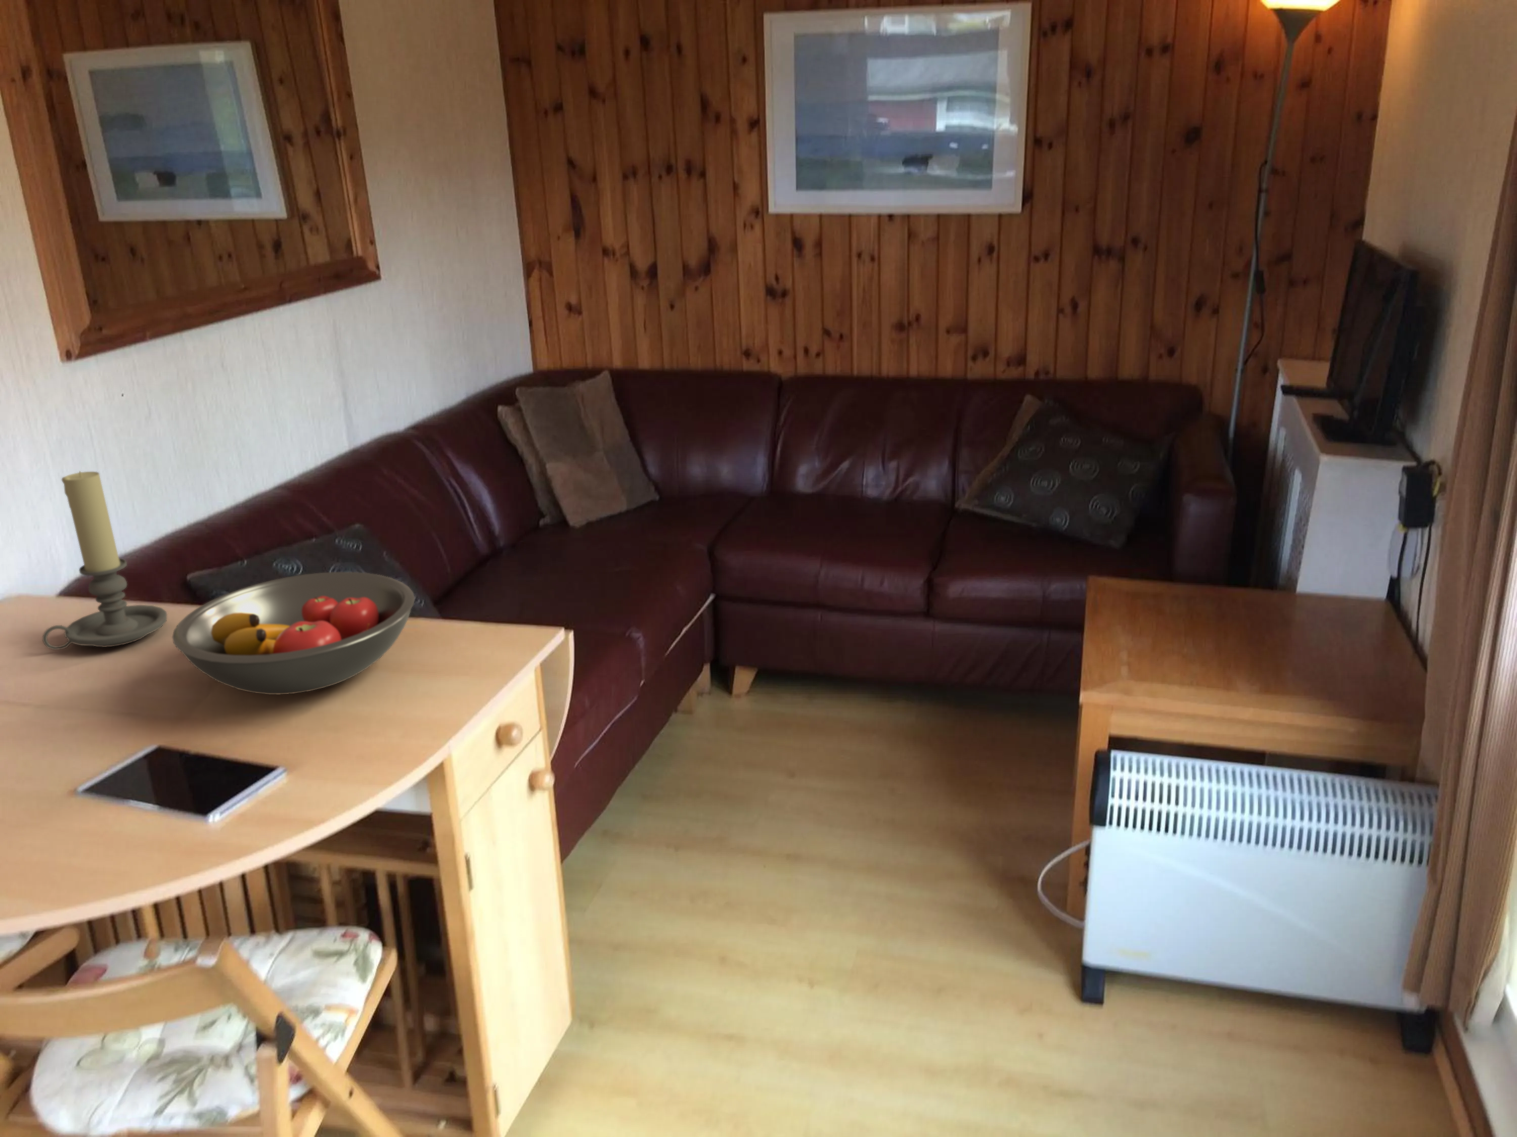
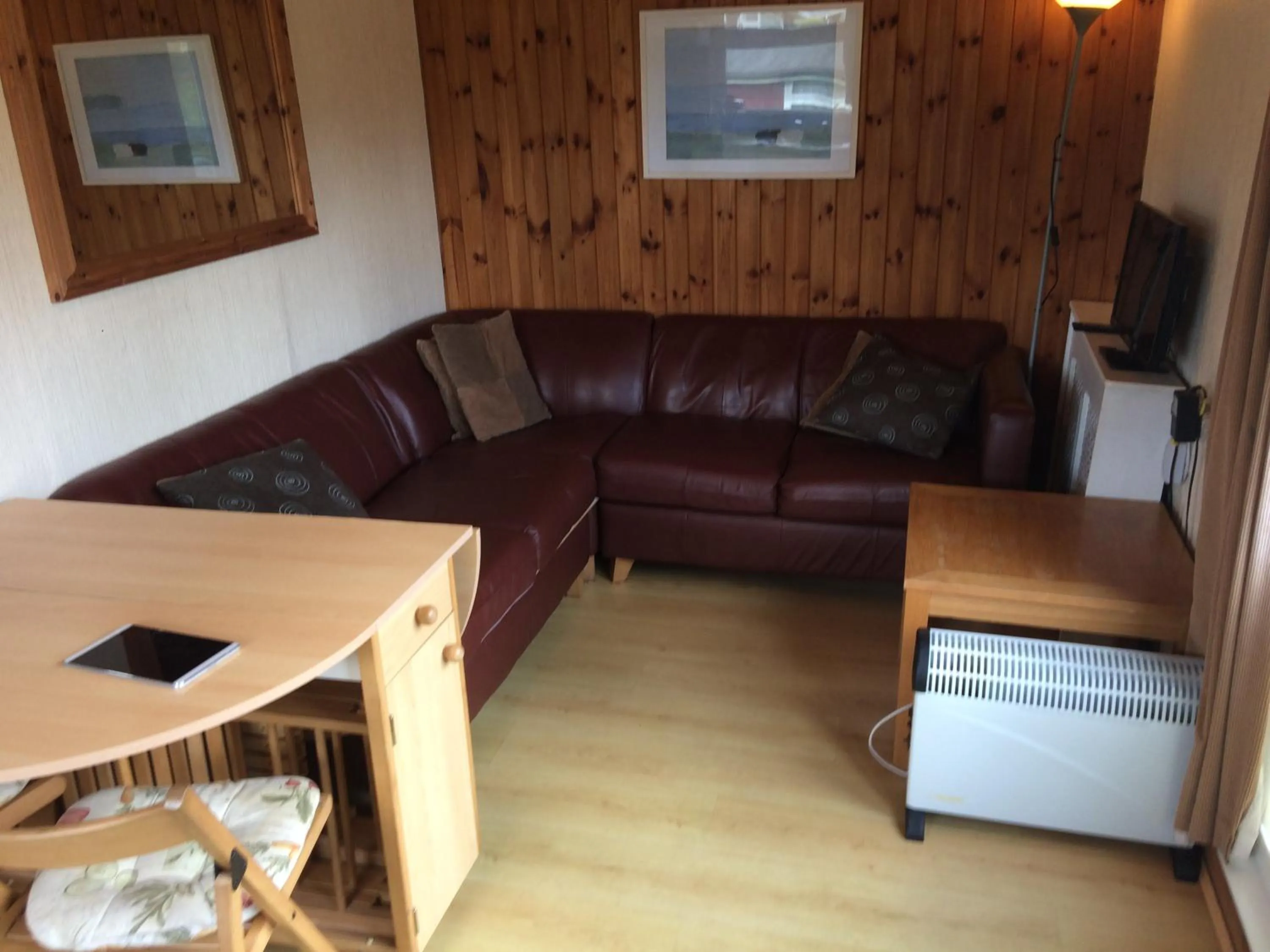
- fruit bowl (301, 633)
- candle holder (90, 558)
